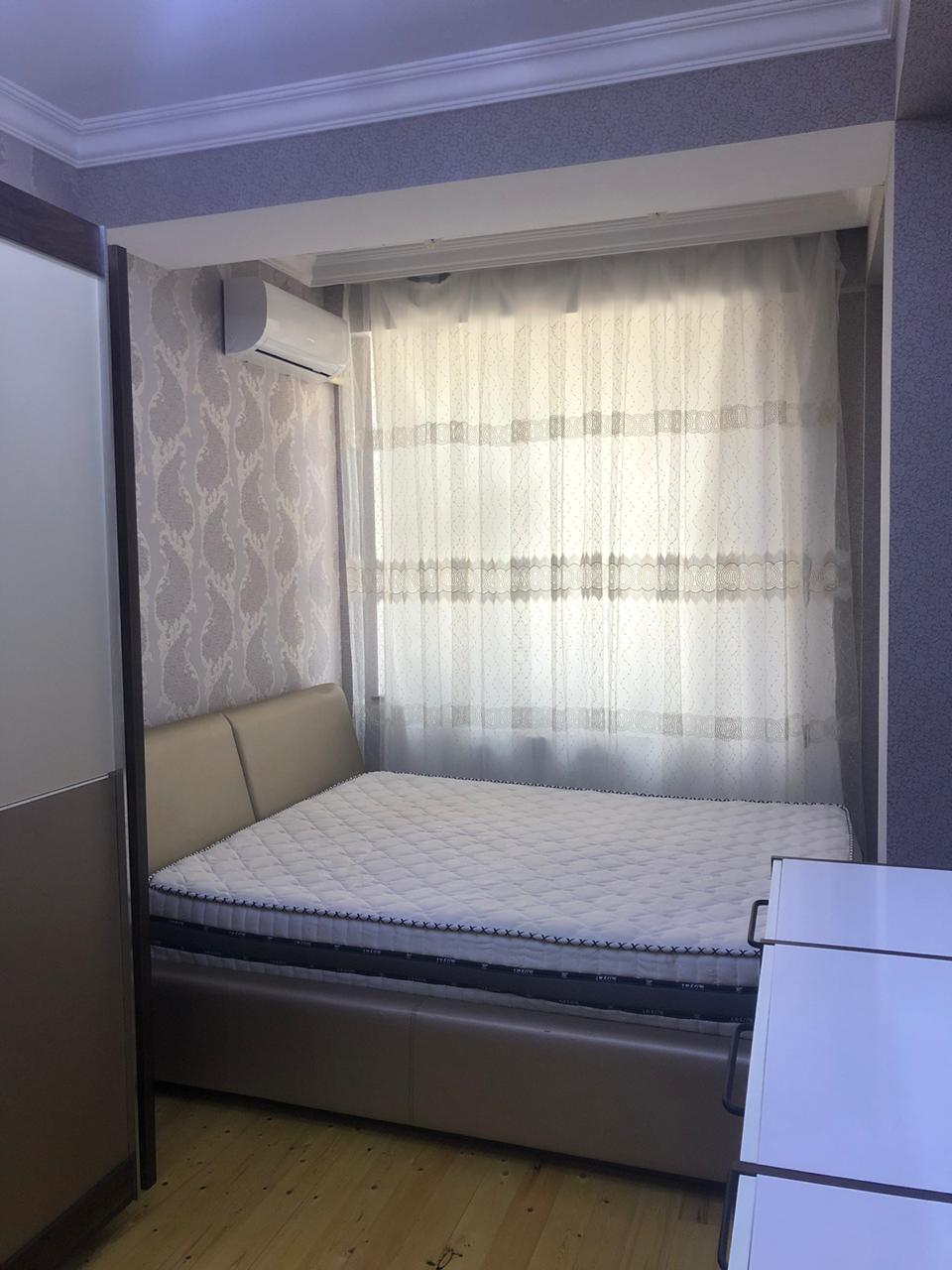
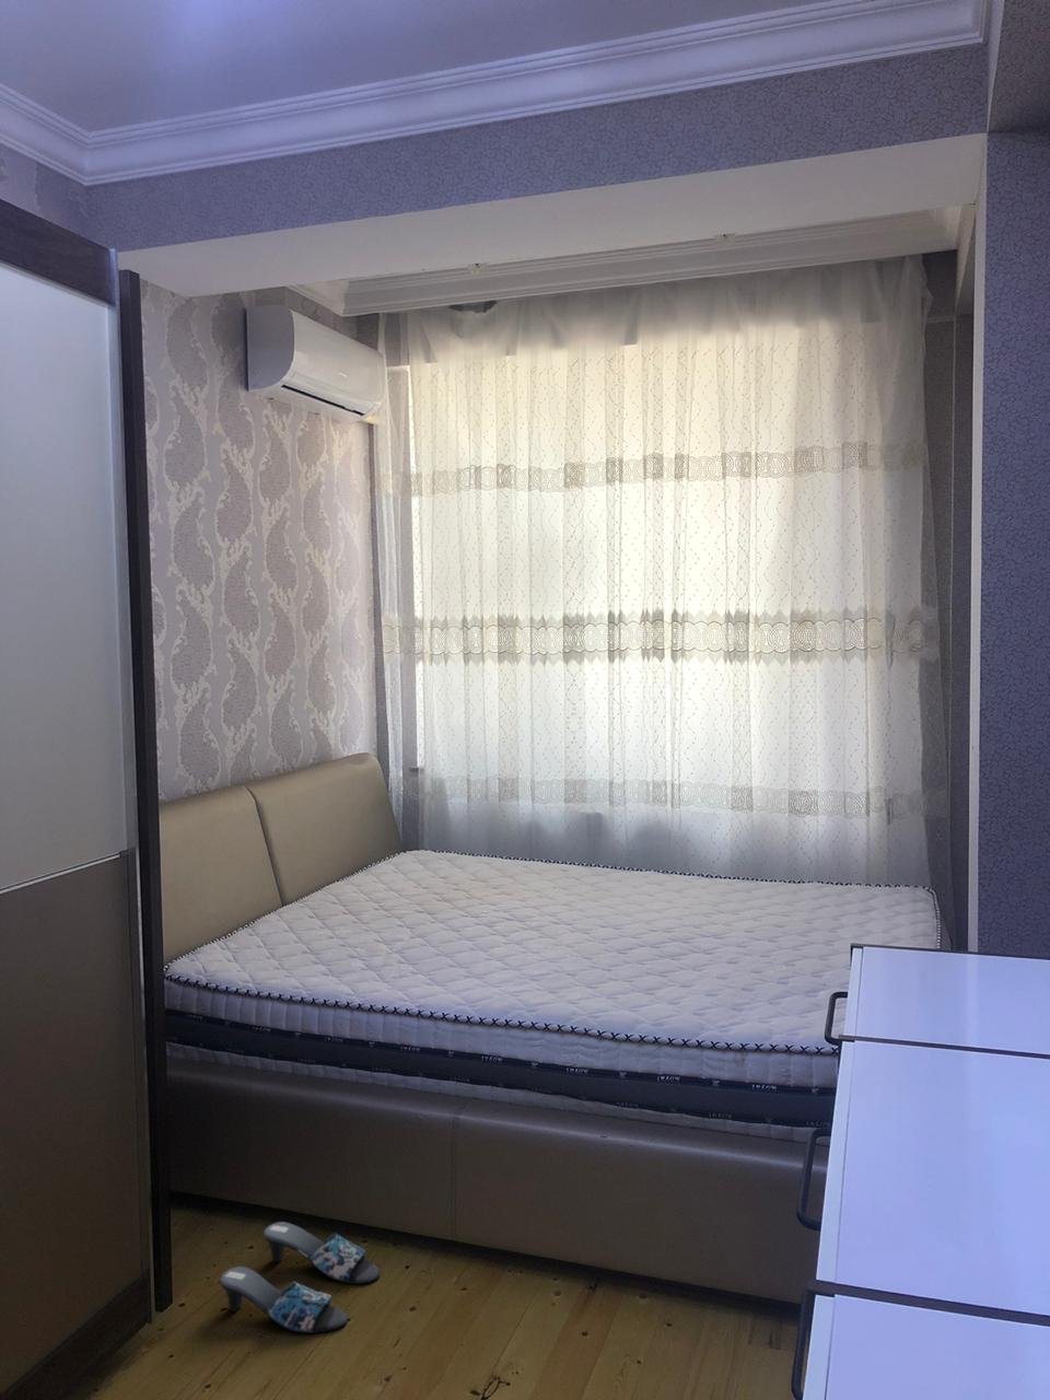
+ slippers (298, 1283)
